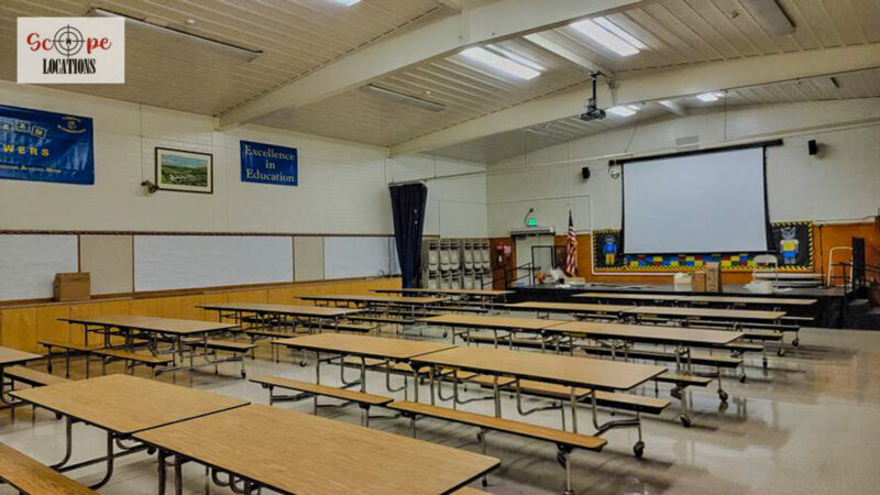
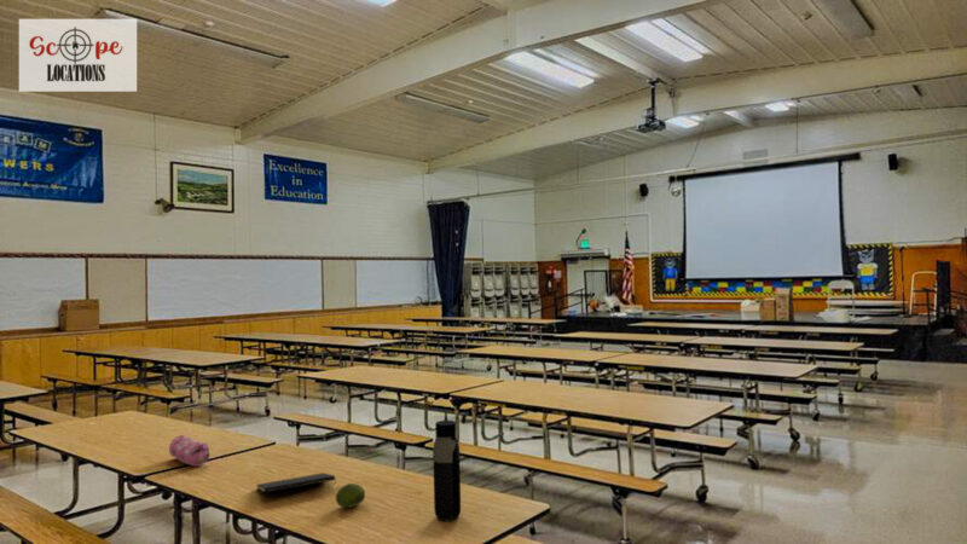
+ notepad (295, 481)
+ fruit (349, 494)
+ pencil case (189, 450)
+ water bottle (446, 469)
